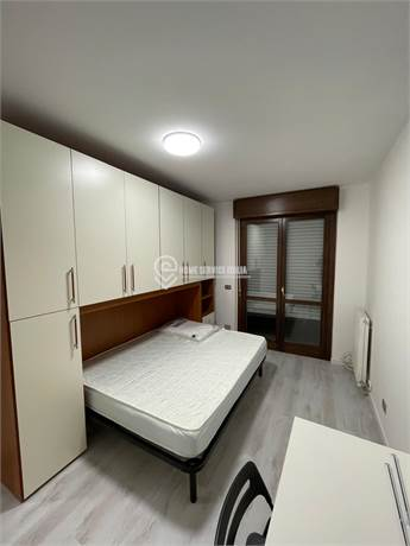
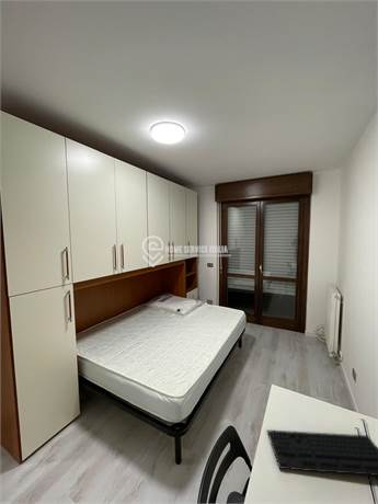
+ keyboard (325, 449)
